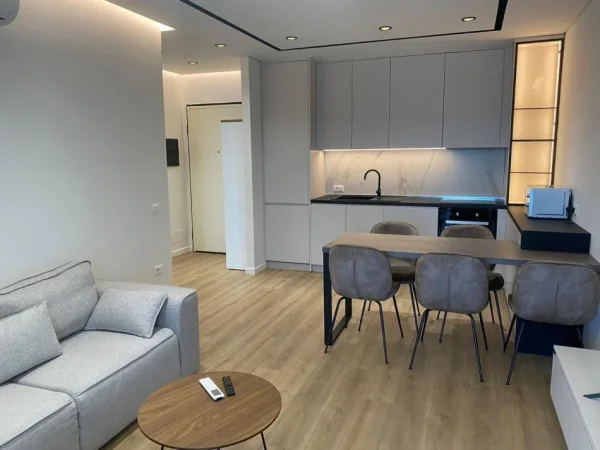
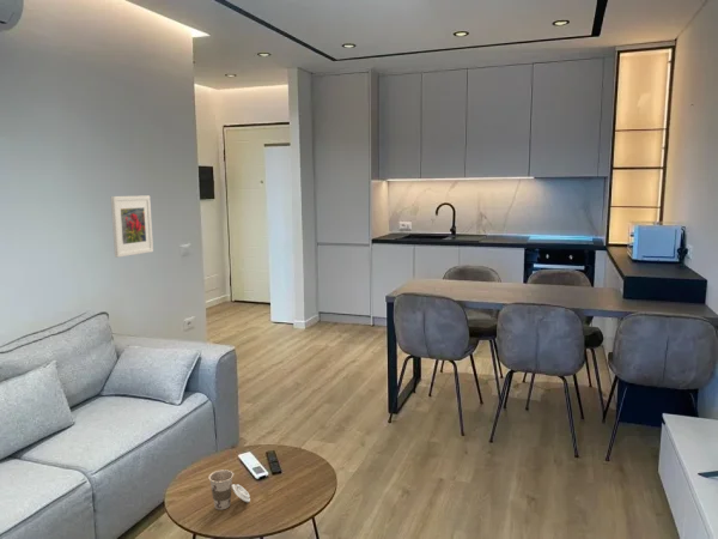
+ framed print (133, 225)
+ cup (229, 489)
